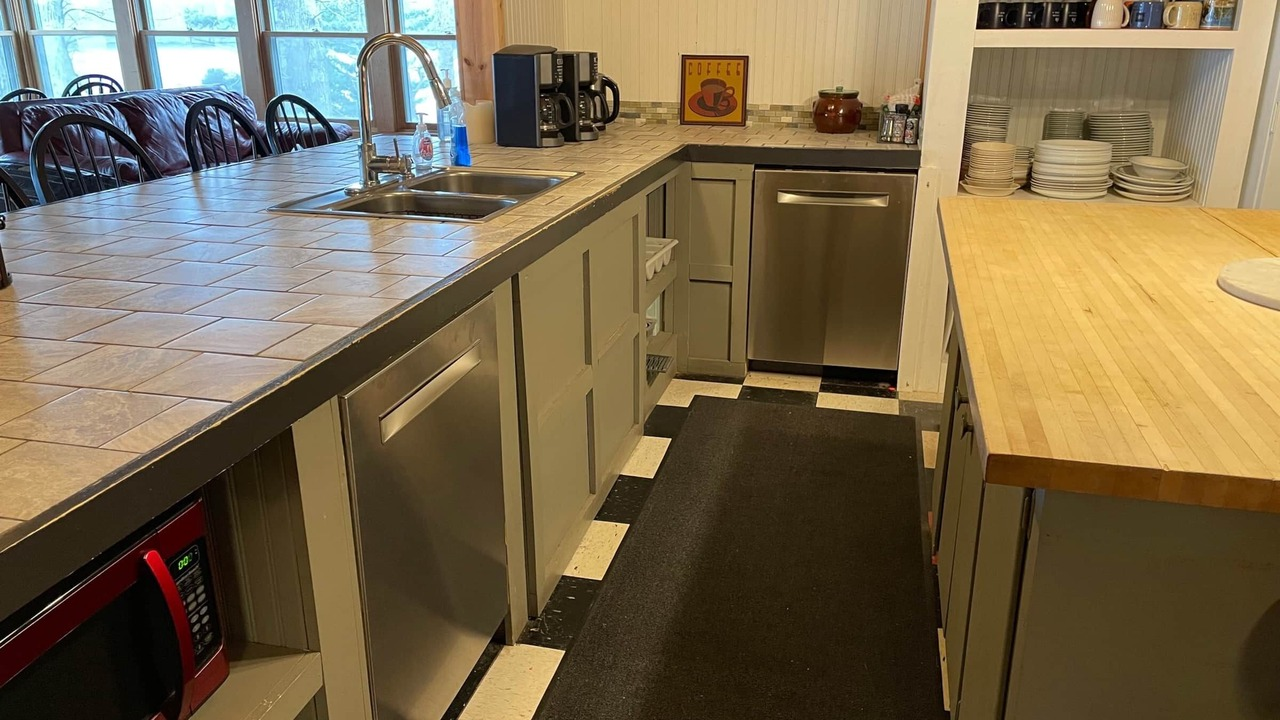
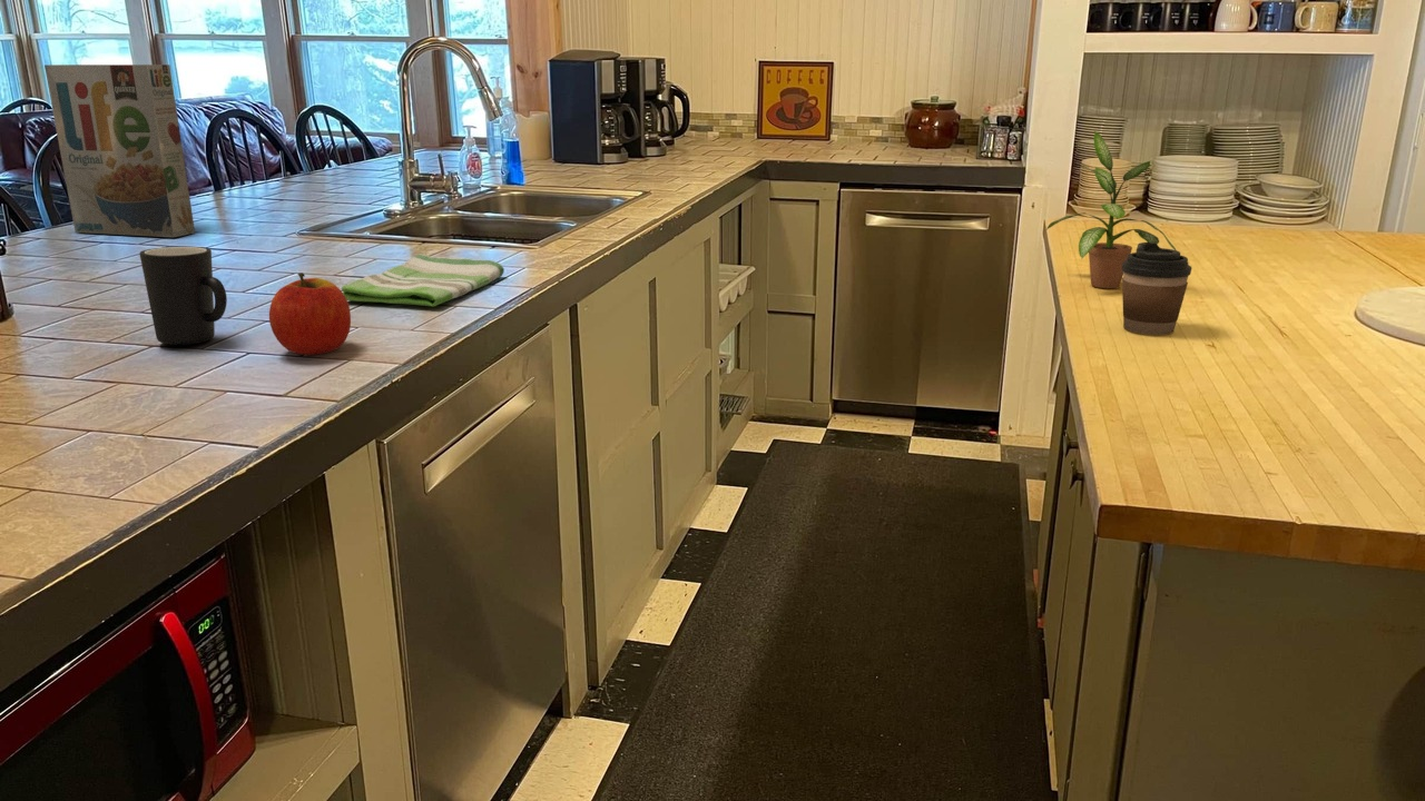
+ apple (311, 313)
+ potted plant (1114, 208)
+ coffee cup (1153, 287)
+ cereal box (120, 150)
+ dish towel (425, 278)
+ mug (191, 296)
